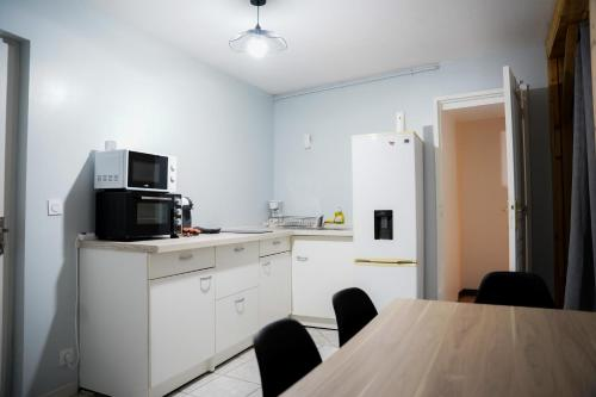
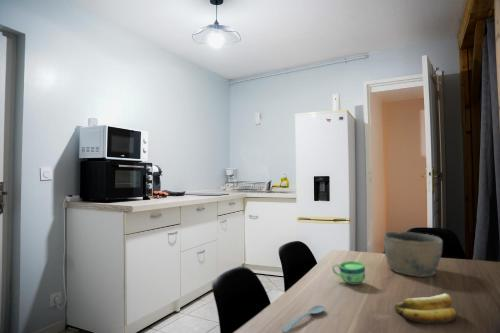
+ bowl (412, 253)
+ cup (348, 273)
+ spoon (303, 316)
+ banana (424, 301)
